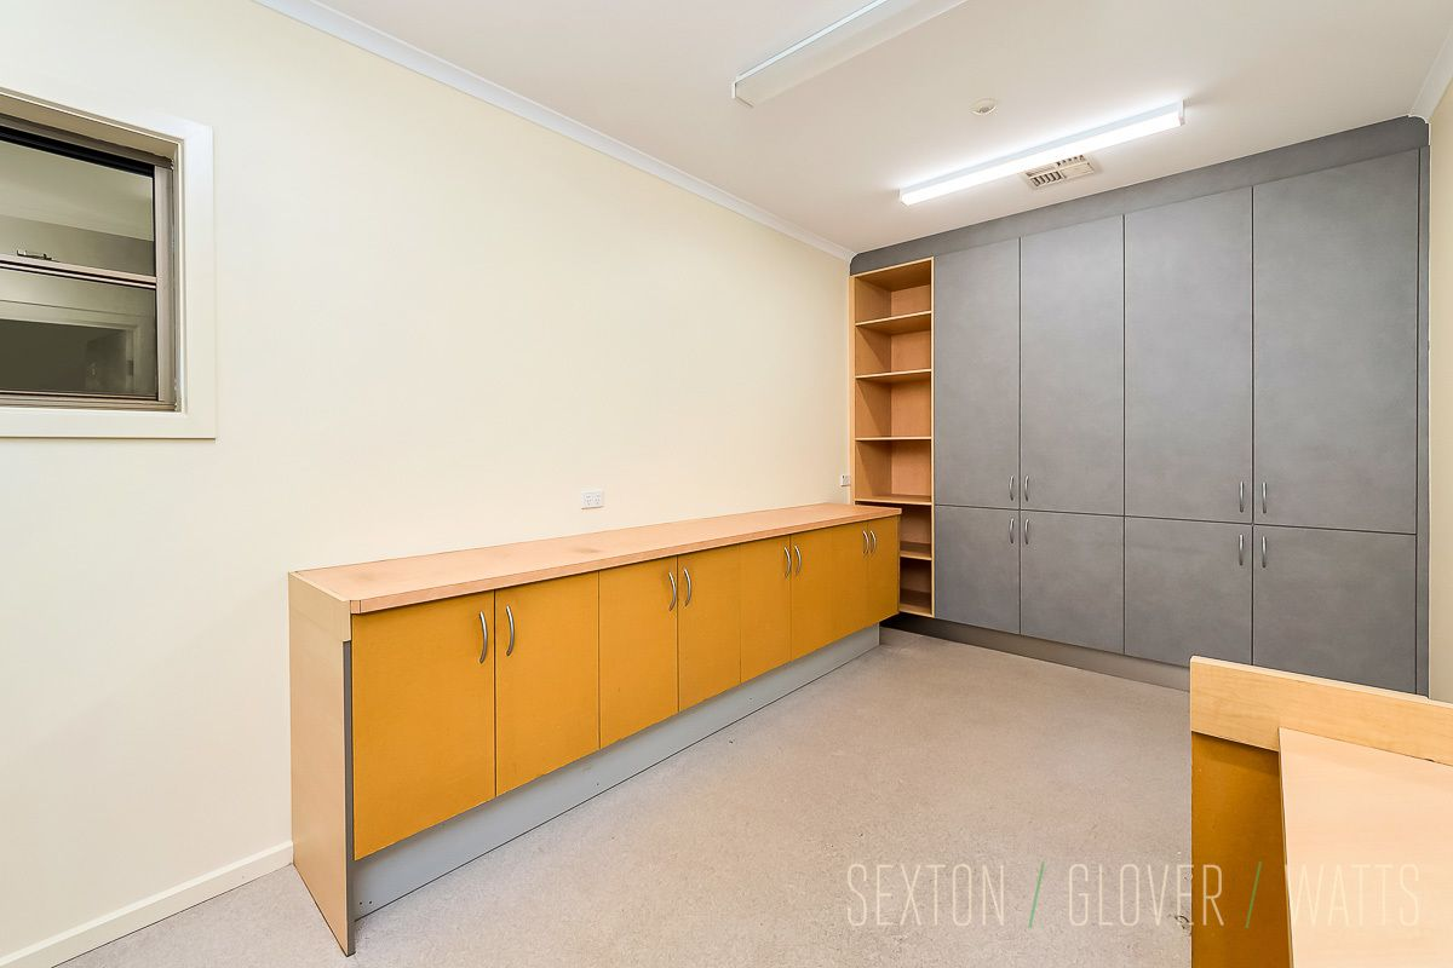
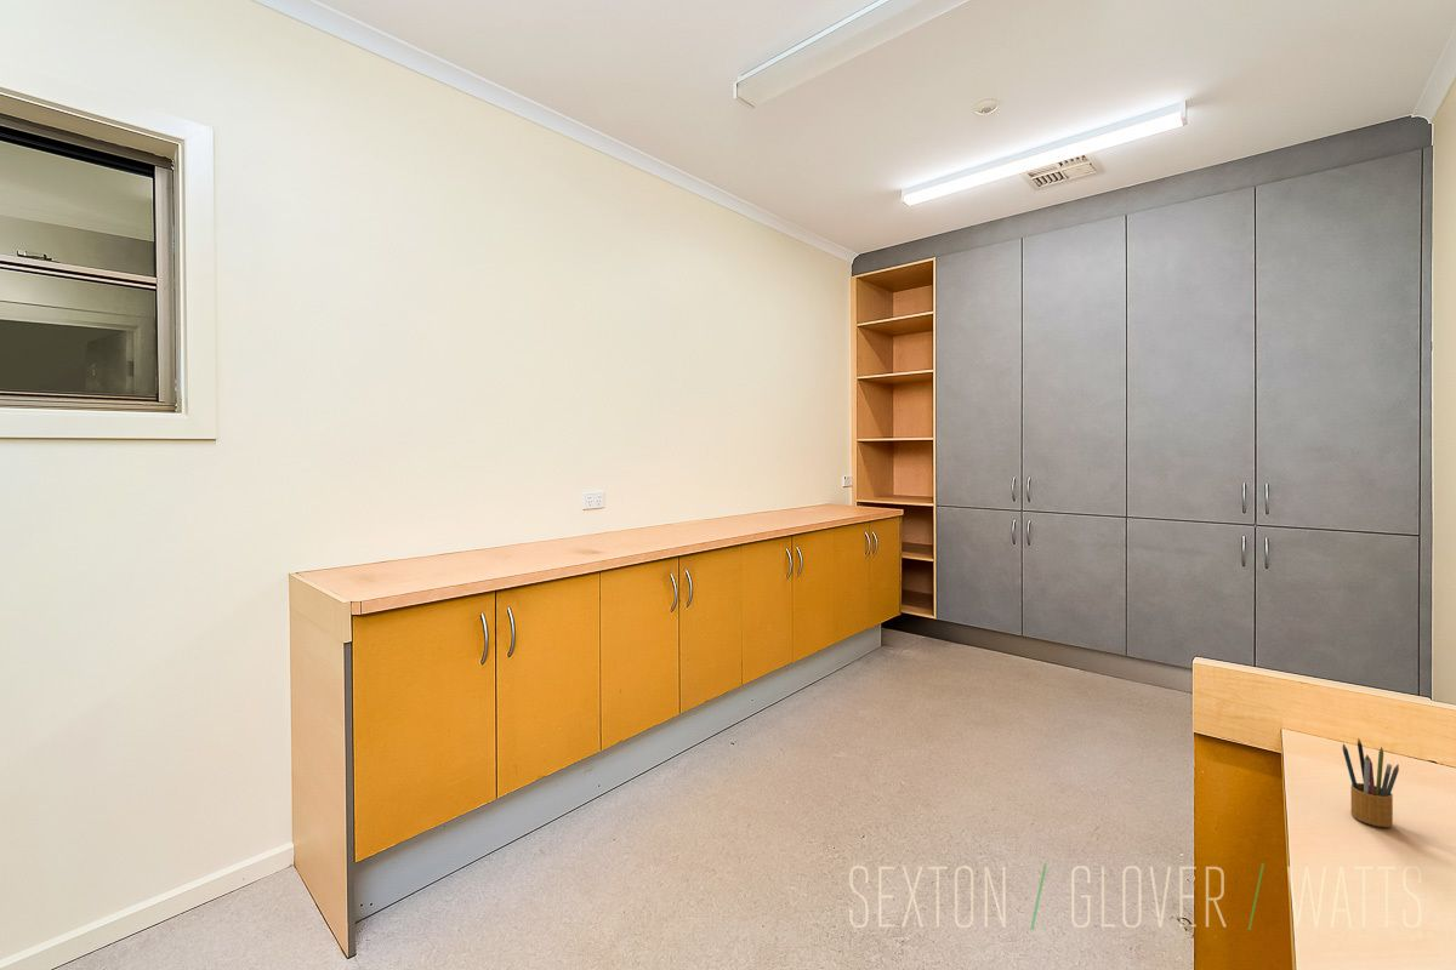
+ pencil box (1369, 781)
